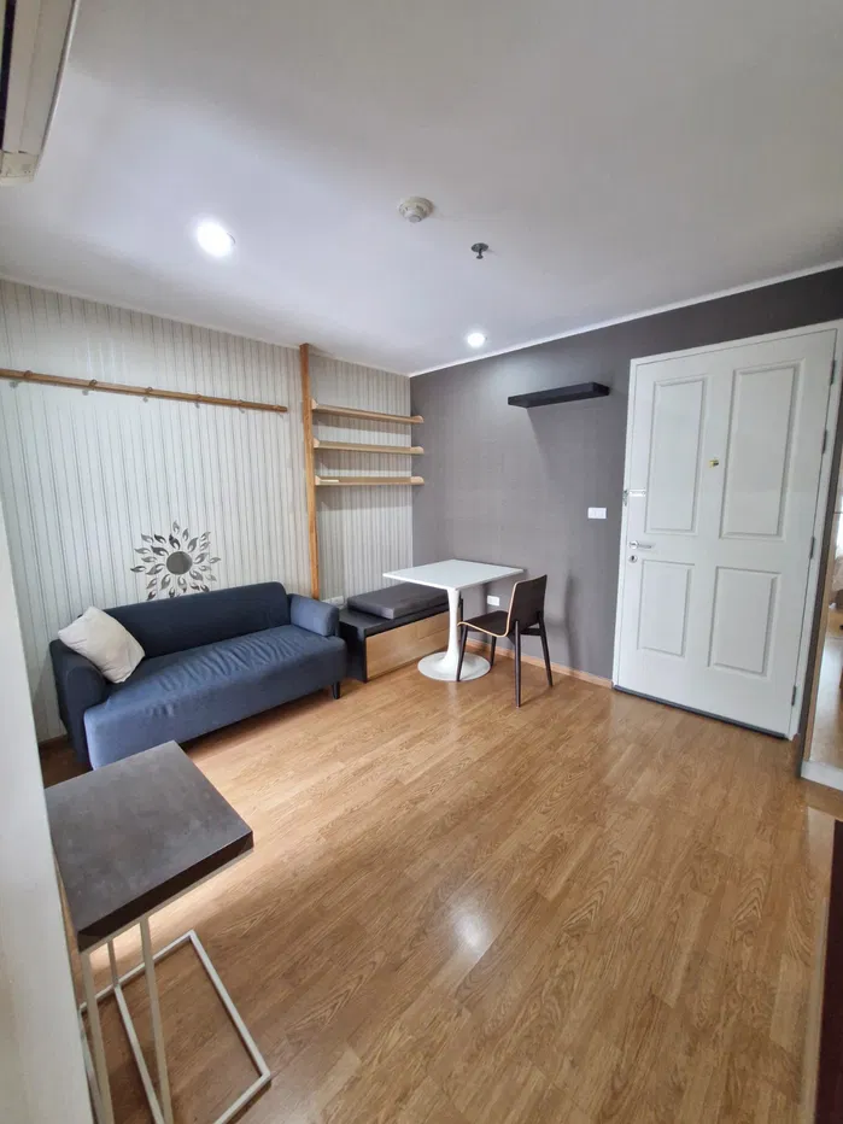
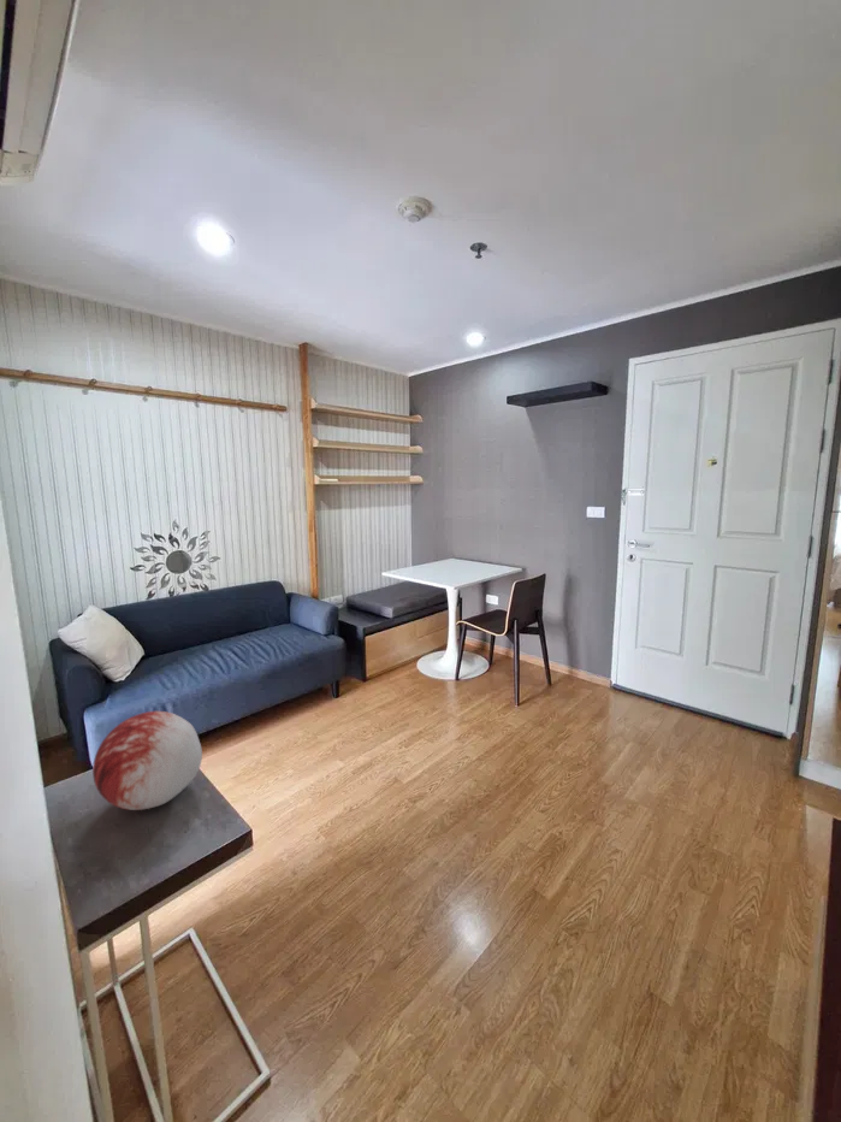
+ decorative orb (149, 758)
